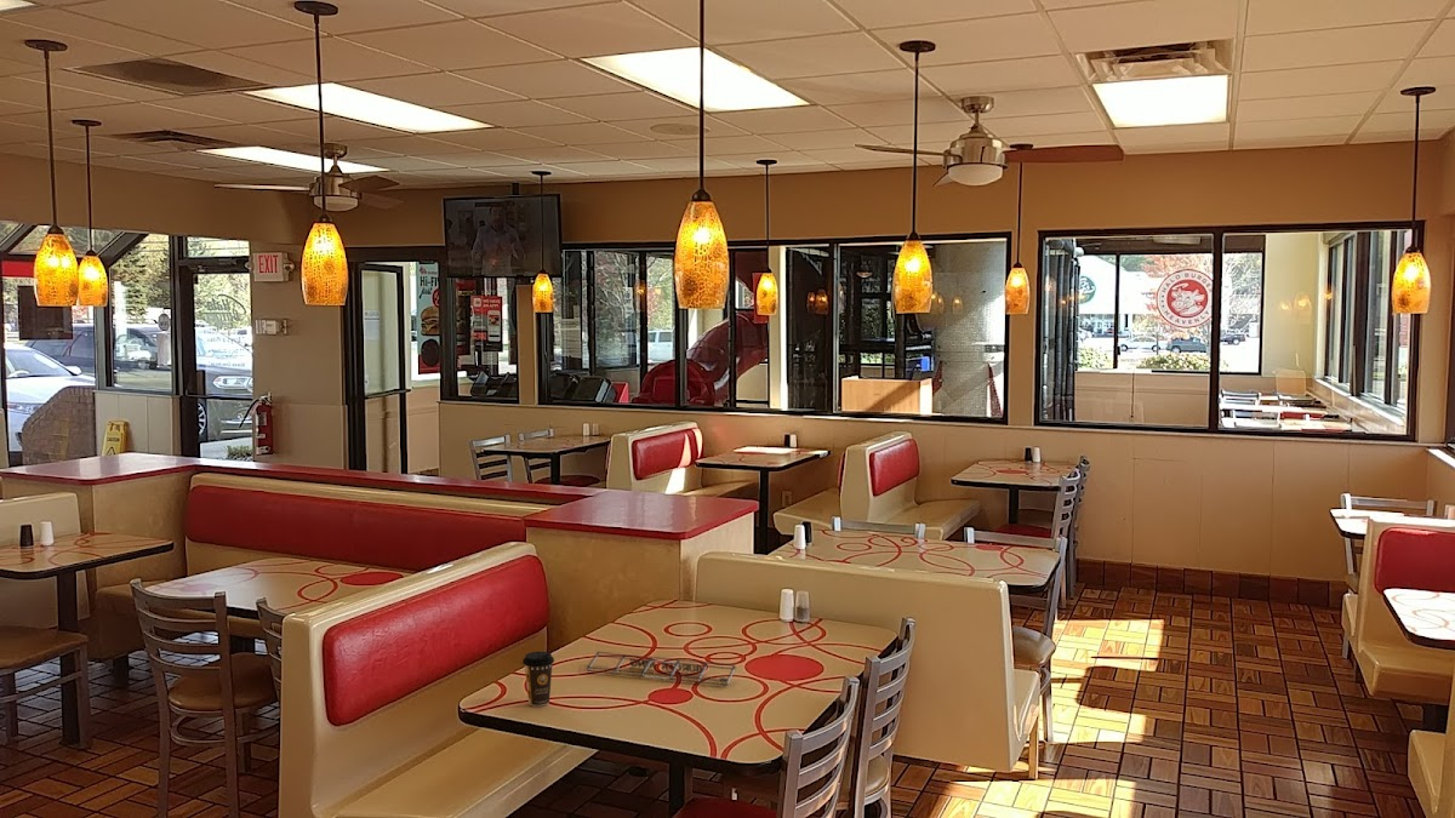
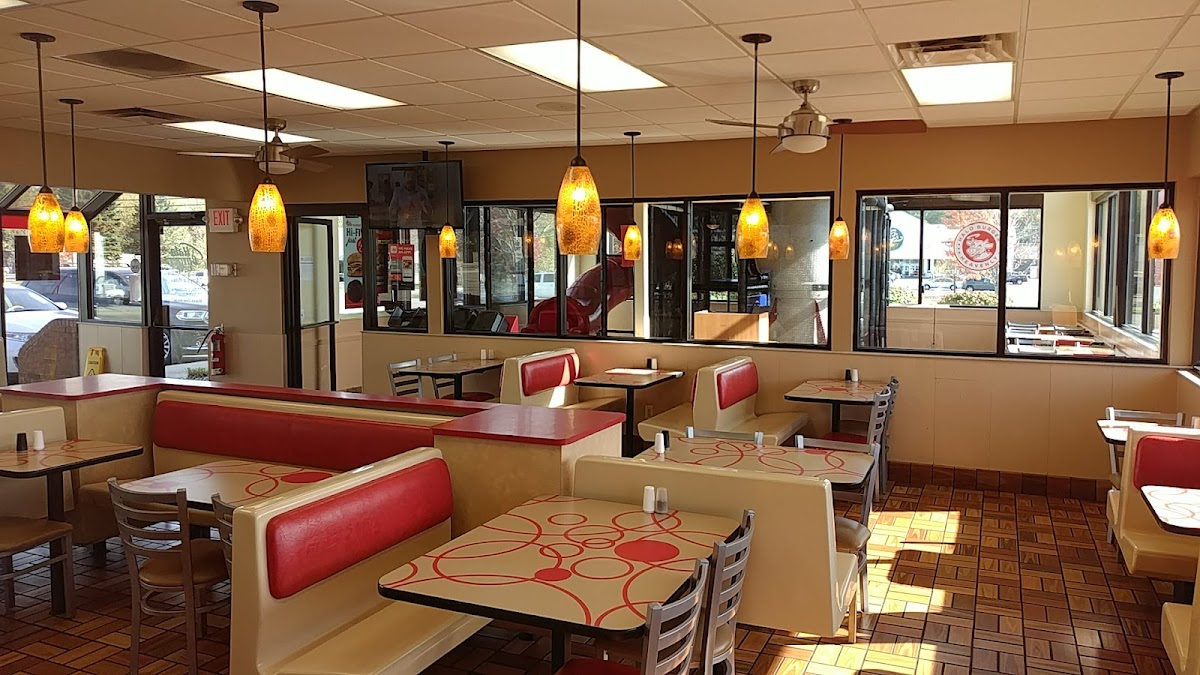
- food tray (662, 667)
- coffee cup (538, 679)
